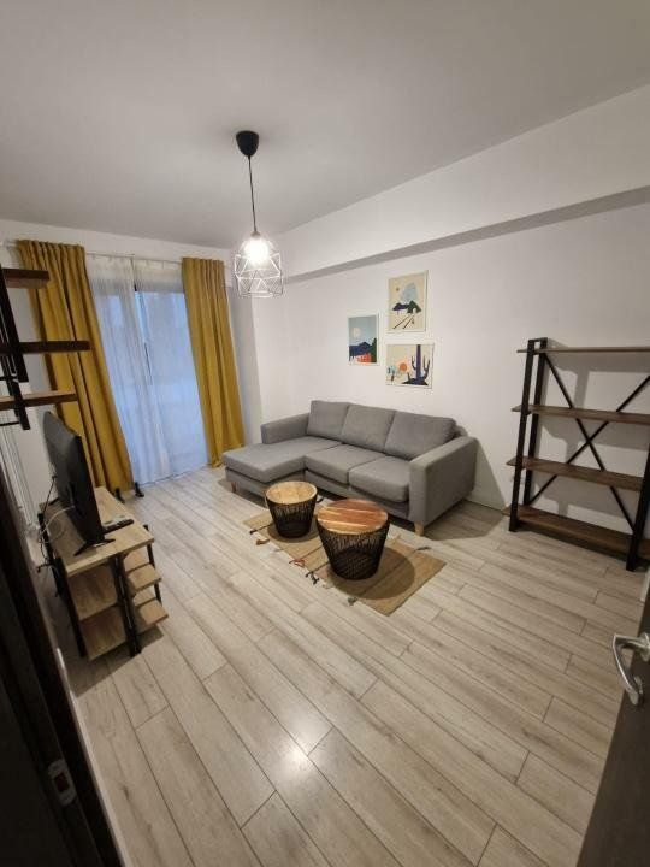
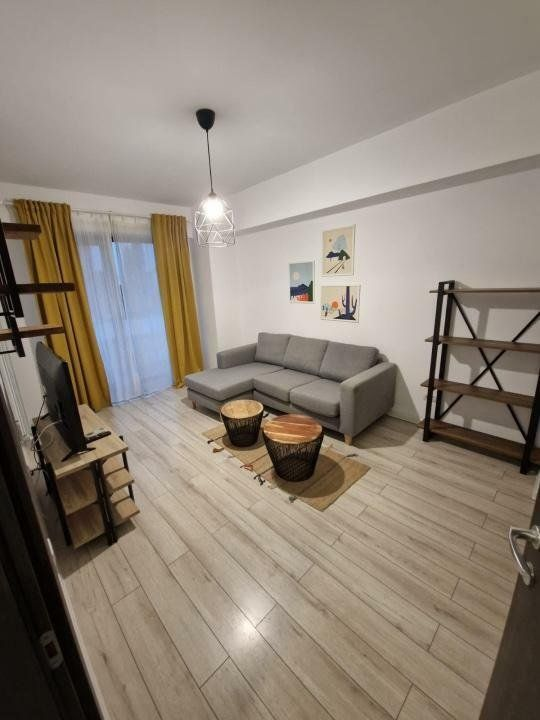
- boots (135, 491)
